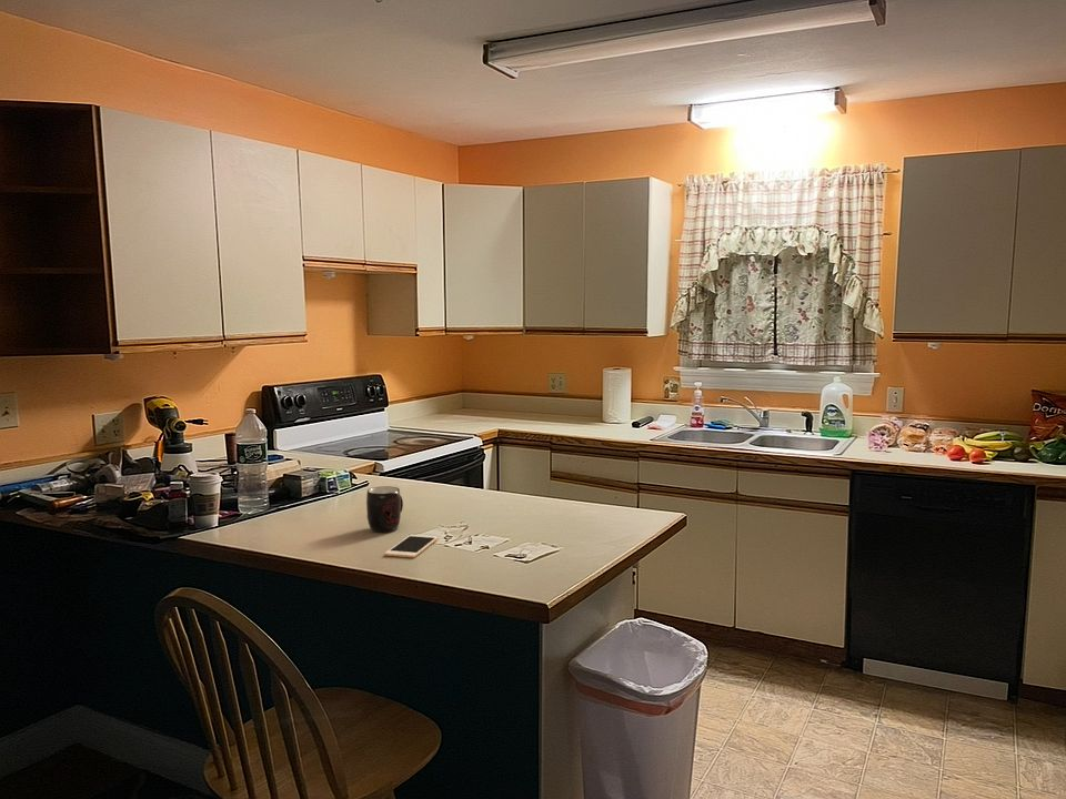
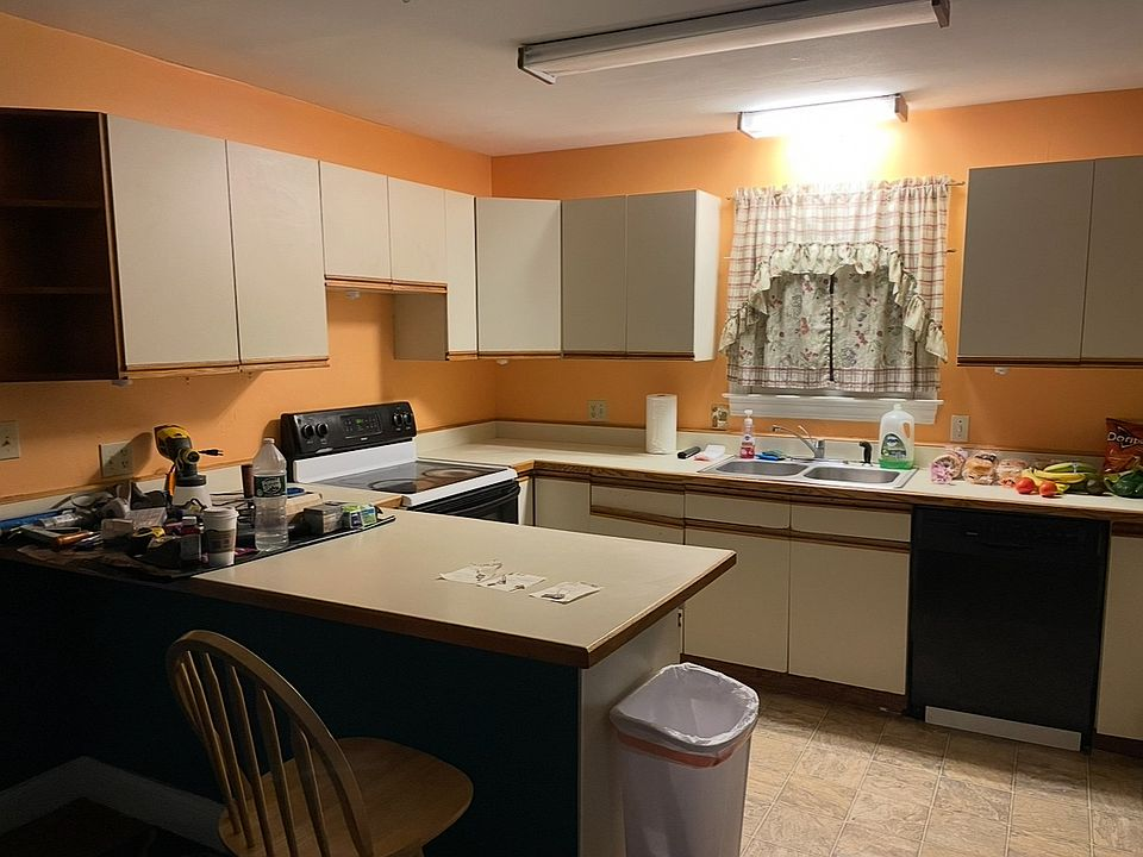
- cell phone (412, 545)
- mug (388, 508)
